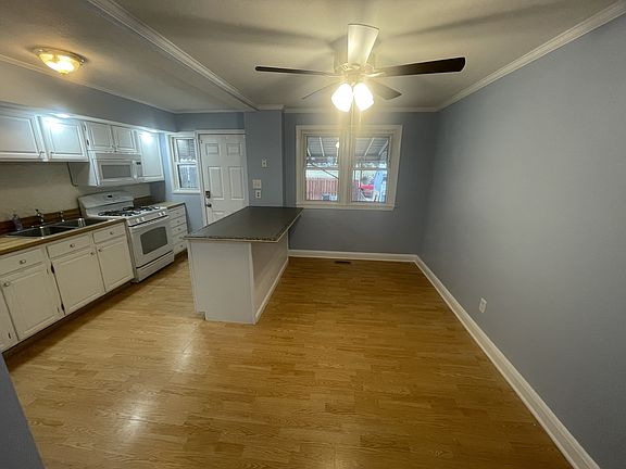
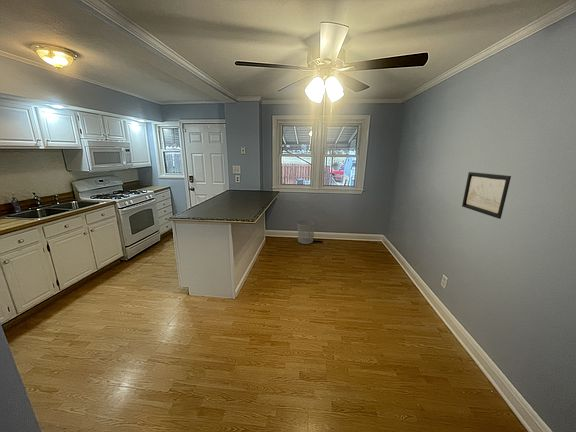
+ waste bin (305, 232)
+ wall art (483, 193)
